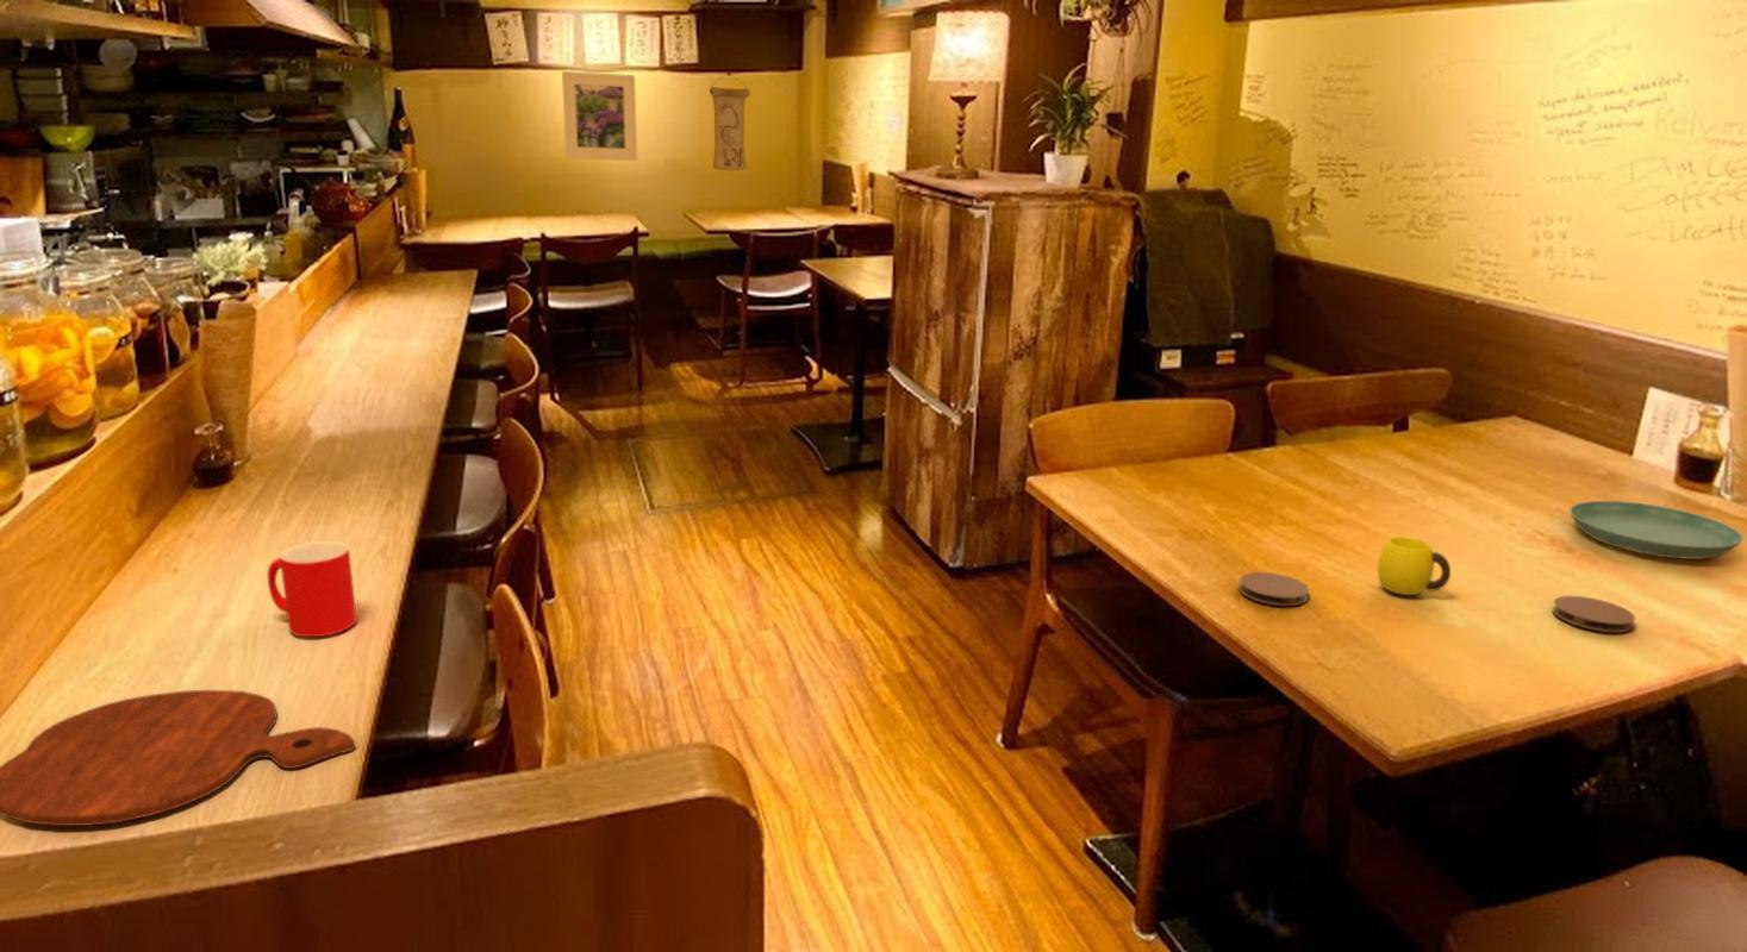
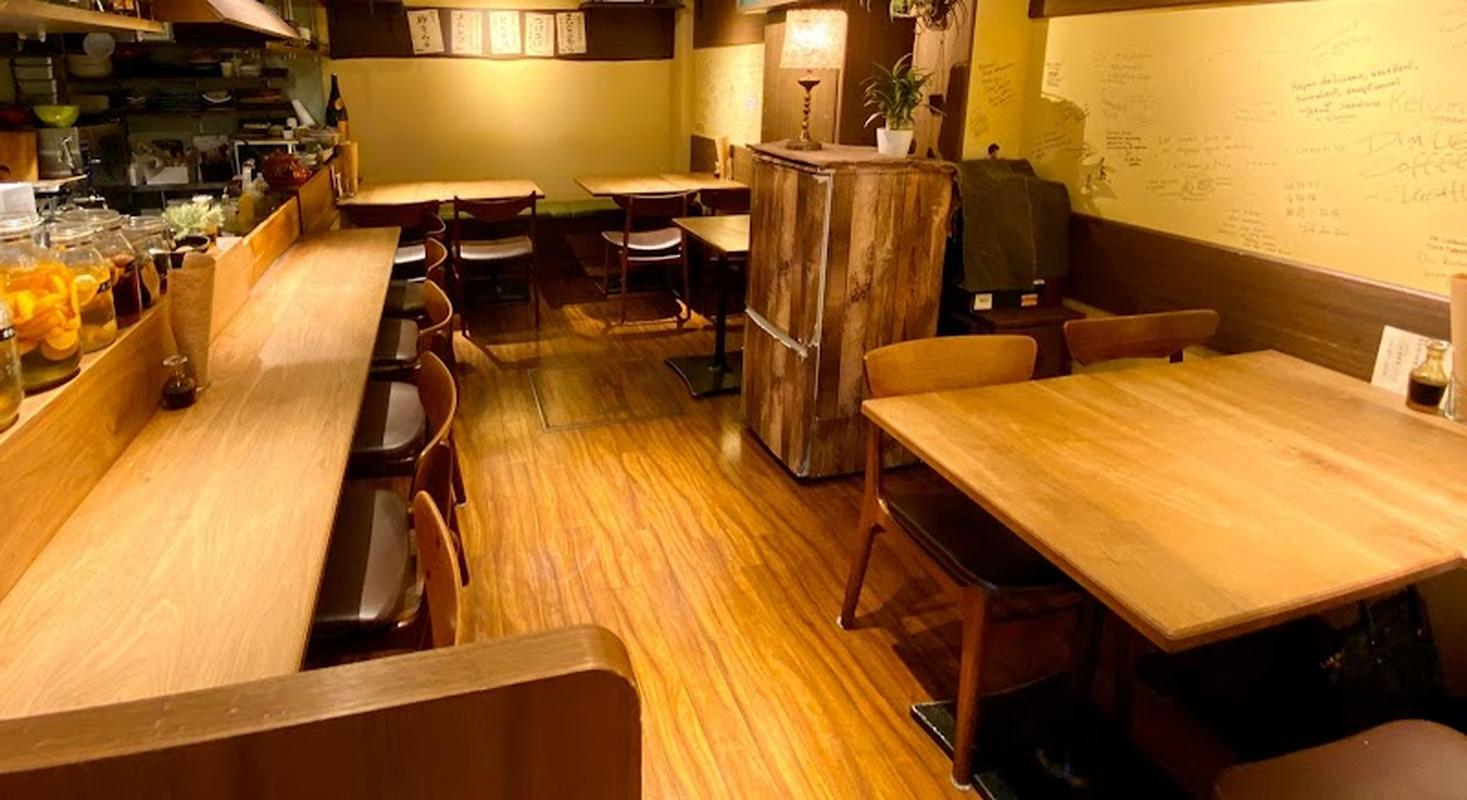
- cup (307, 587)
- wall scroll (729, 121)
- coaster (1592, 613)
- saucer (1651, 531)
- coaster (1273, 588)
- cup (1414, 568)
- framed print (600, 117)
- cutting board (189, 749)
